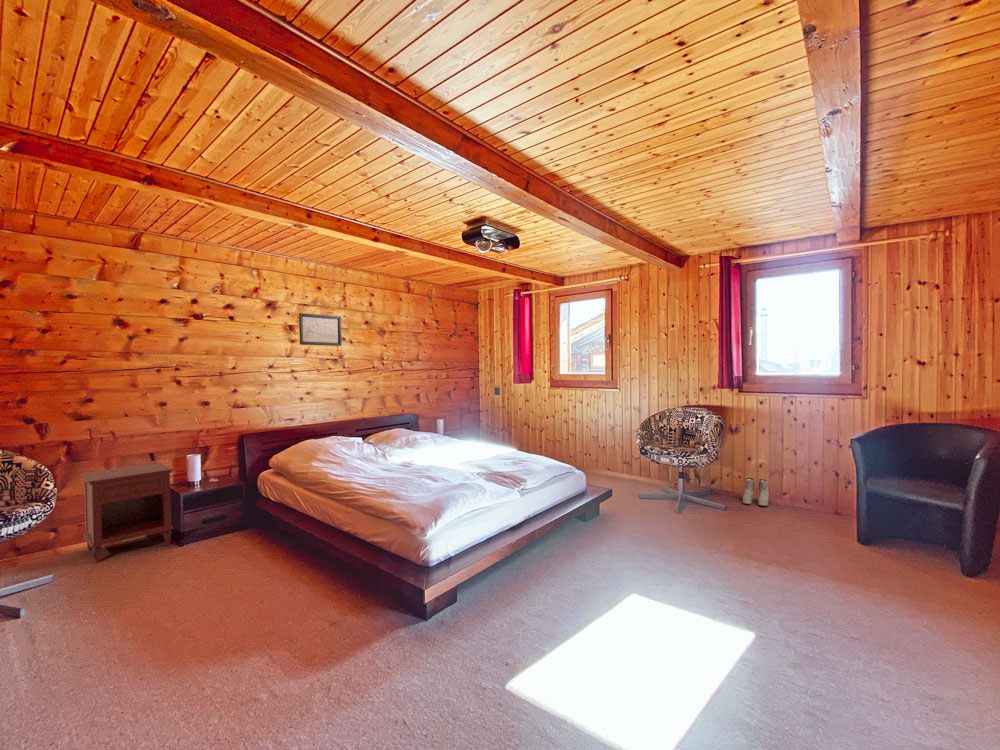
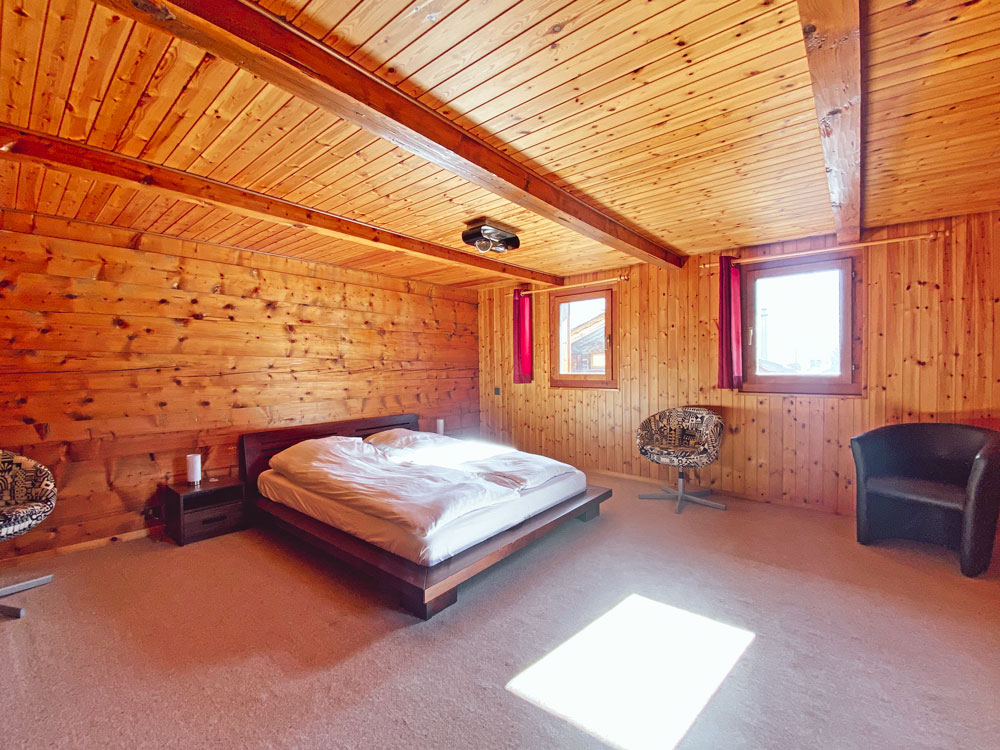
- nightstand (128, 509)
- wall art (321, 330)
- boots (754, 489)
